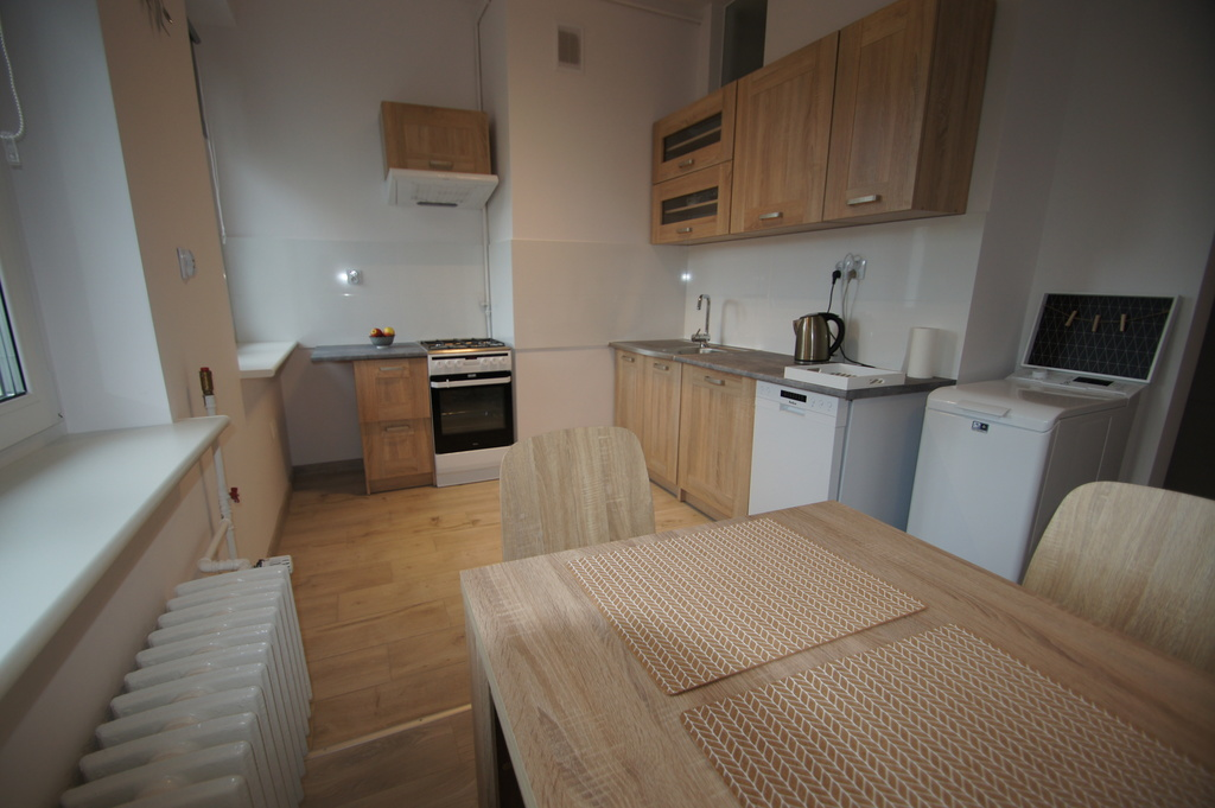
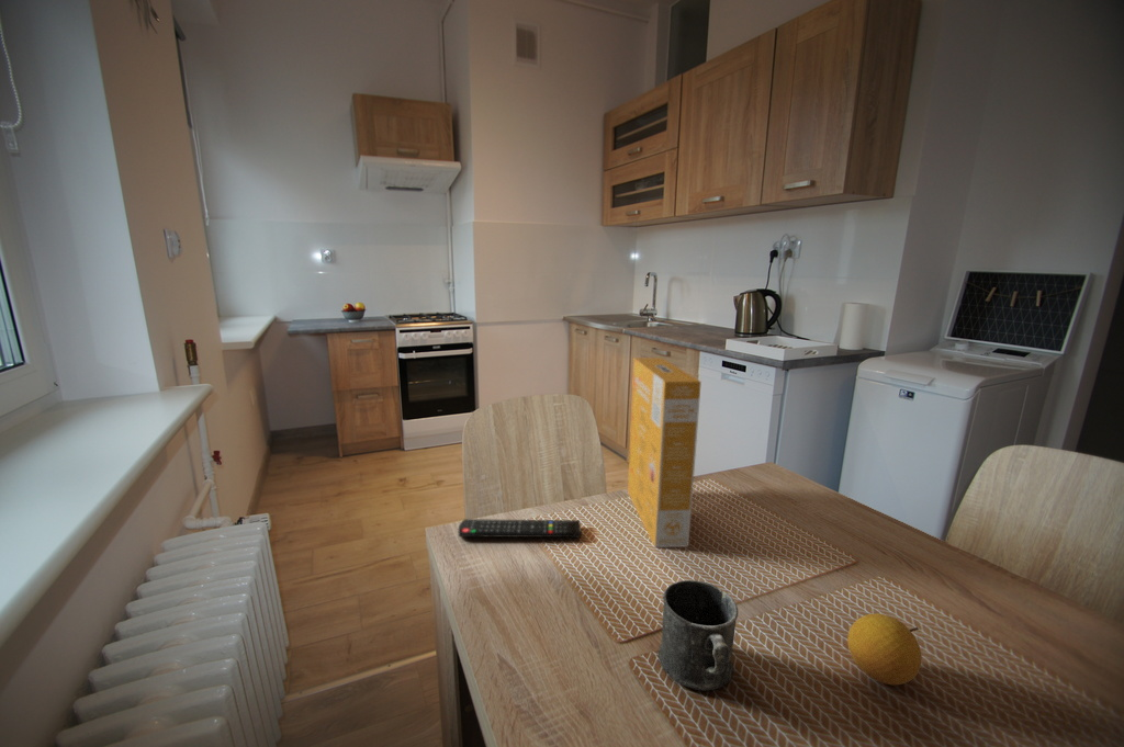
+ mug (700, 638)
+ fruit (883, 647)
+ cereal box (659, 444)
+ remote control (519, 529)
